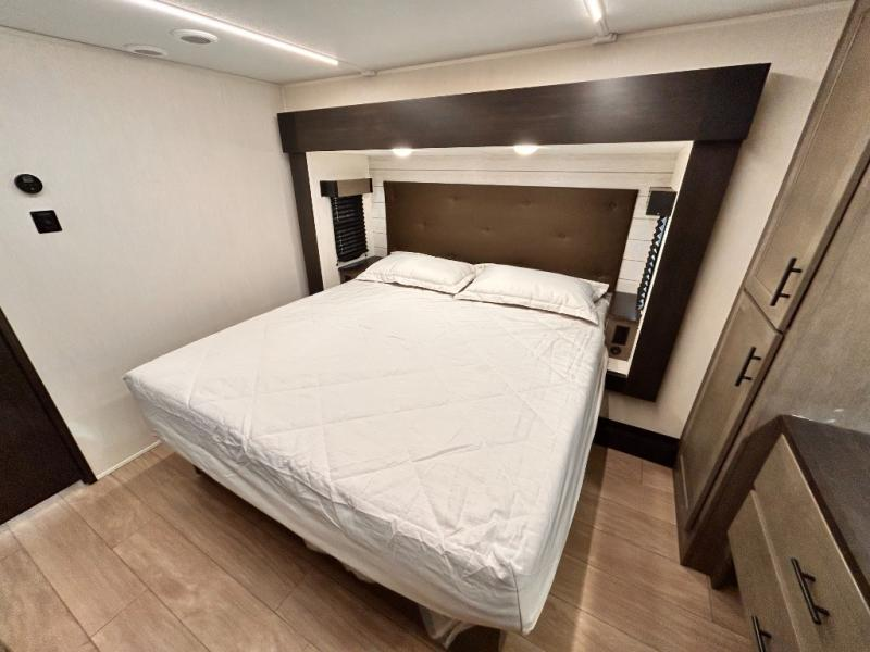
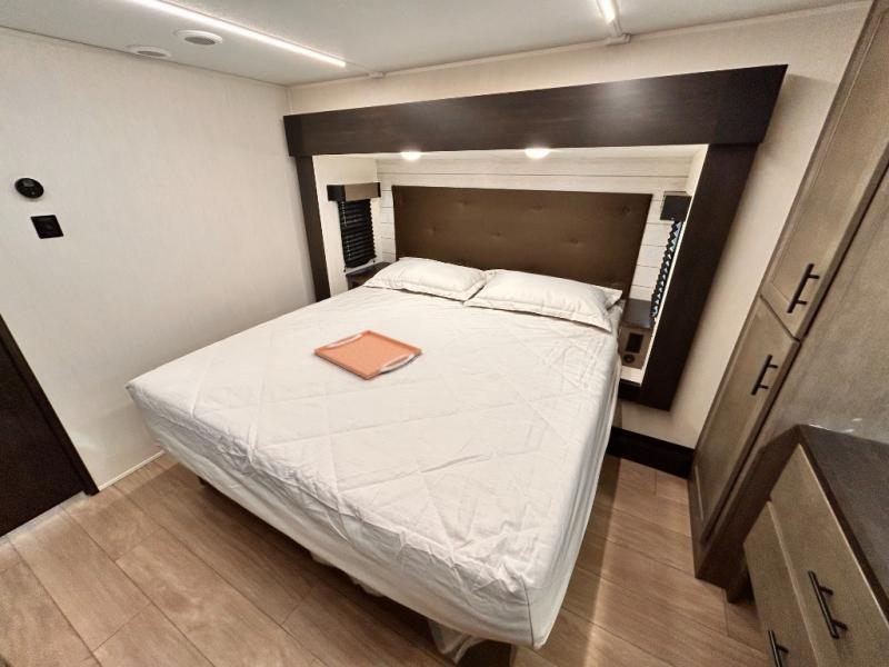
+ serving tray (368, 351)
